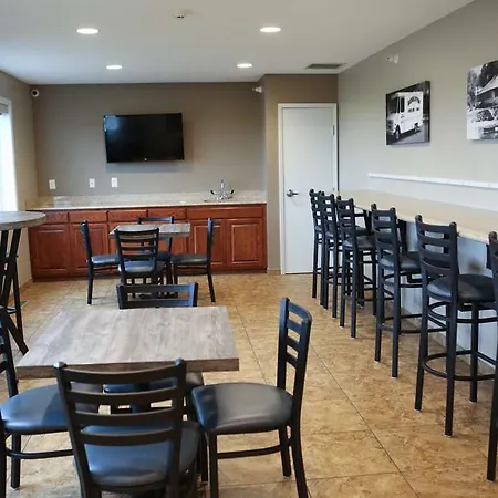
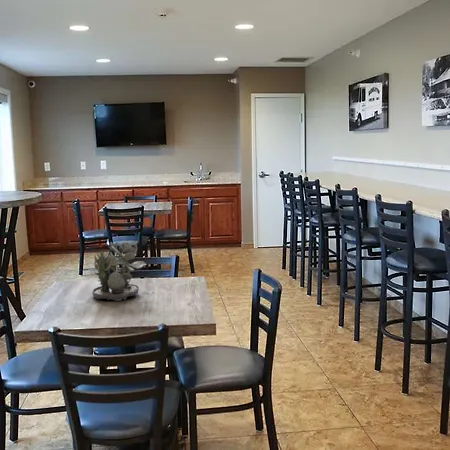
+ succulent plant (117, 268)
